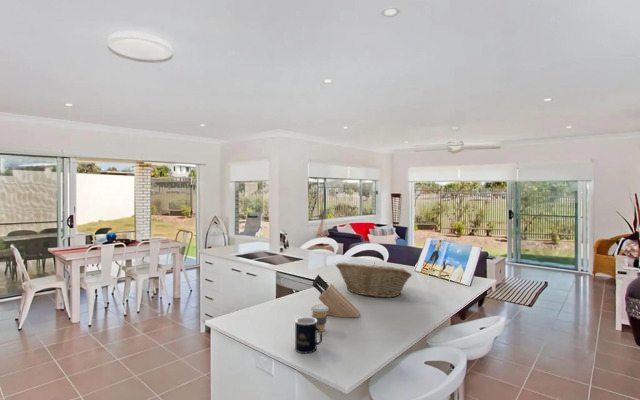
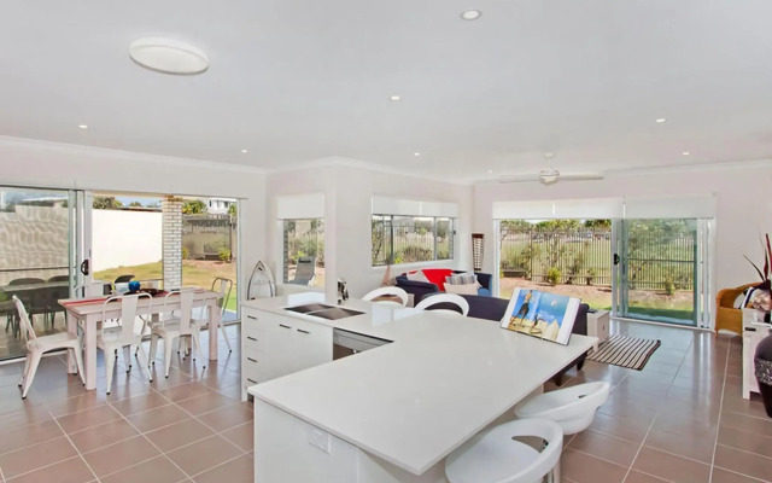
- knife block (335, 295)
- coffee cup (319, 318)
- mug (309, 335)
- fruit basket (372, 276)
